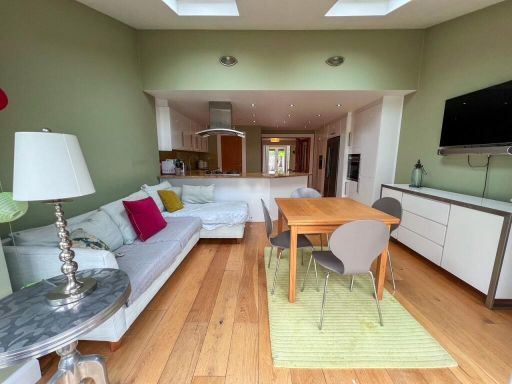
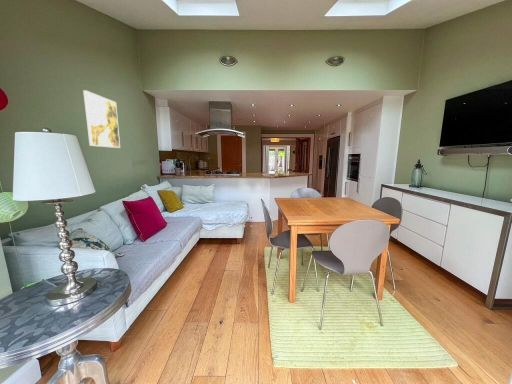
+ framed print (103, 122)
